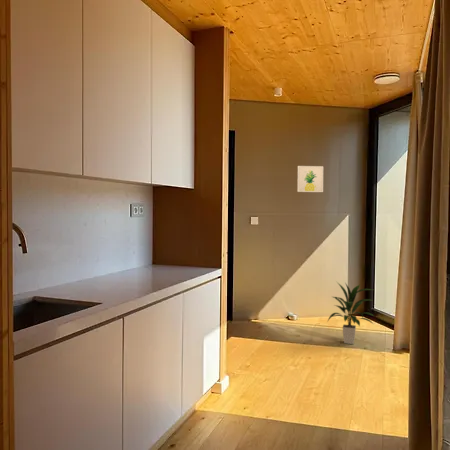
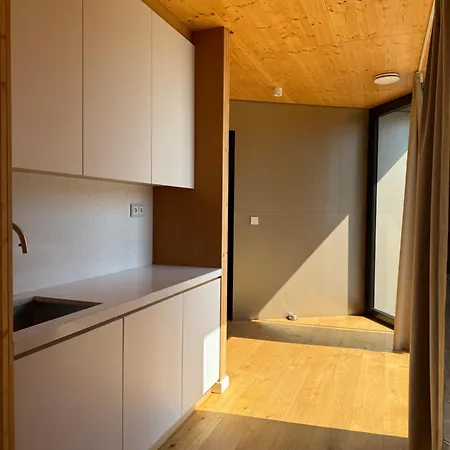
- indoor plant (351, 312)
- wall art (310, 179)
